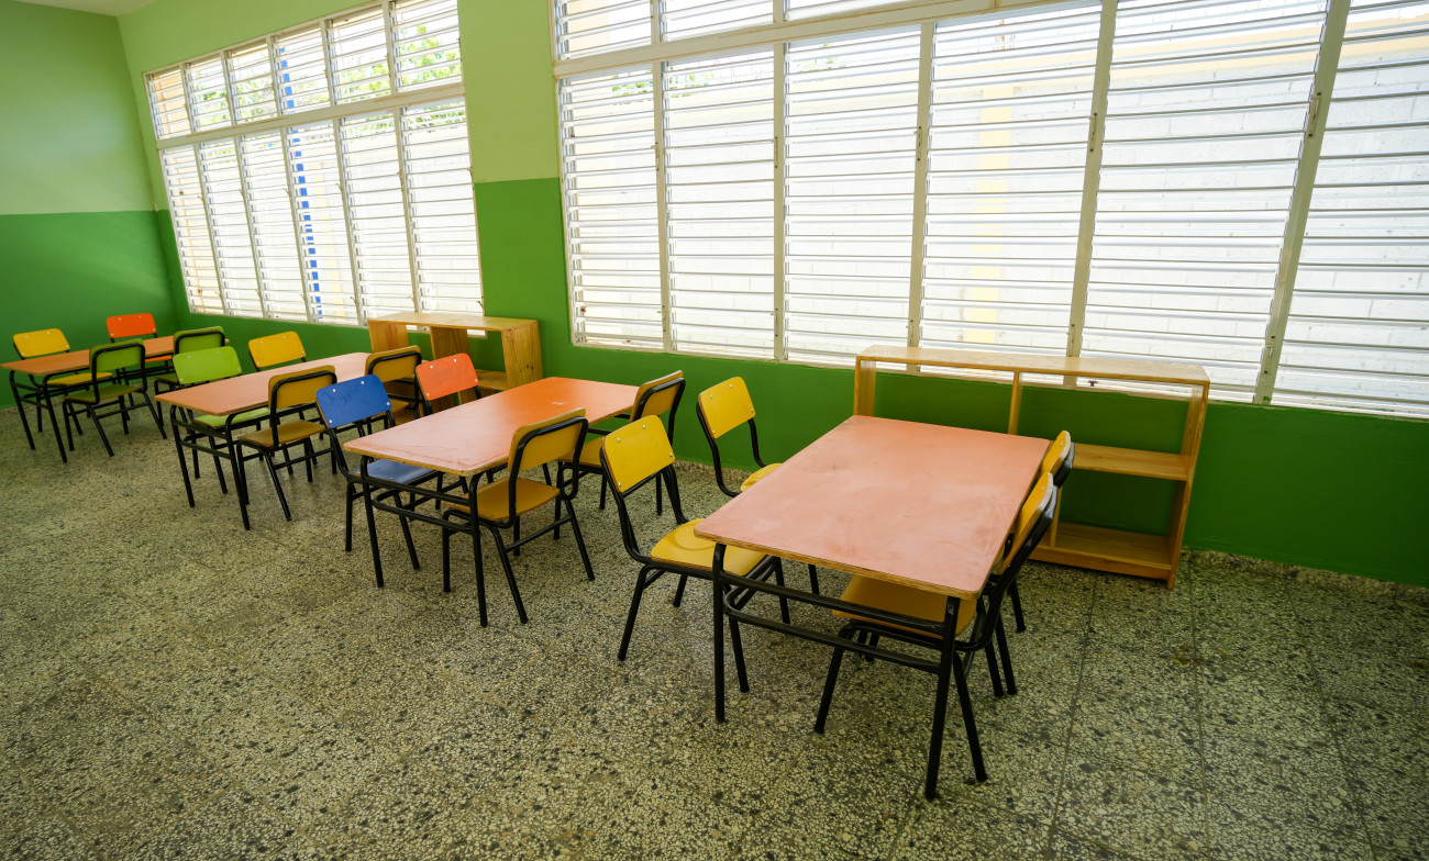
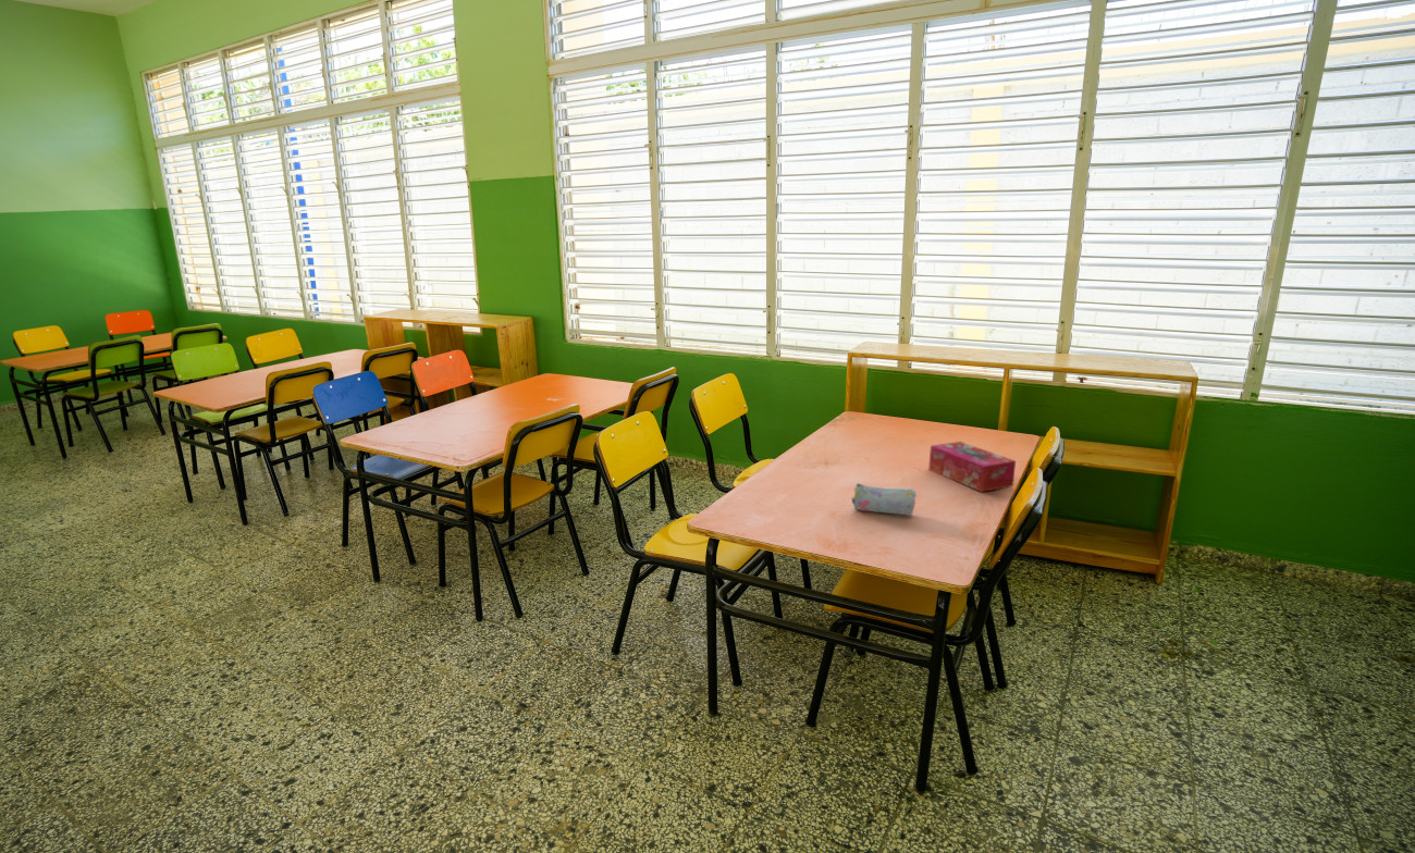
+ tissue box (970, 465)
+ pencil case (884, 498)
